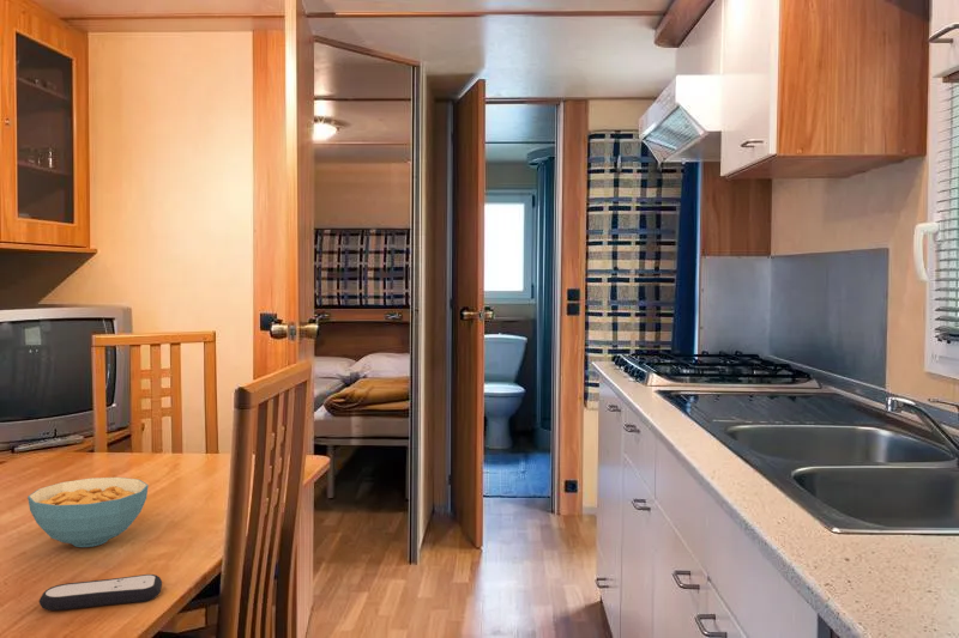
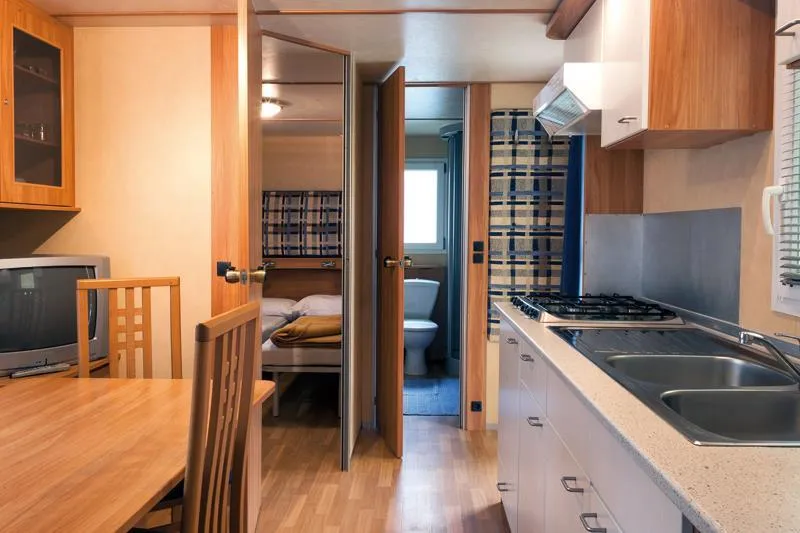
- remote control (102, 591)
- cereal bowl (90, 516)
